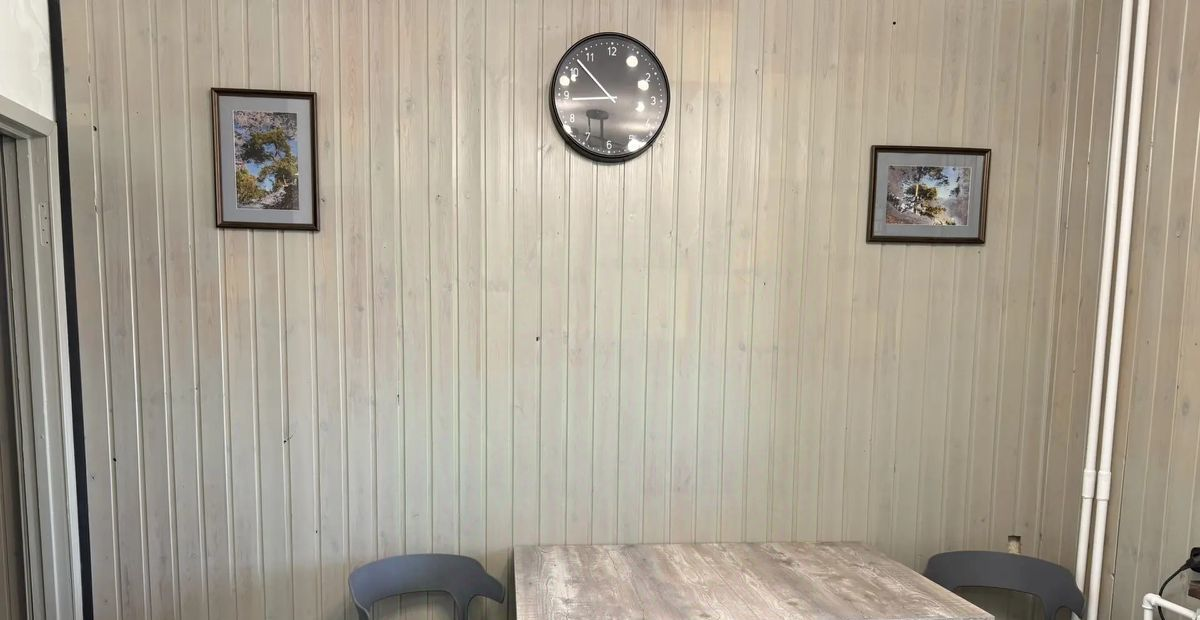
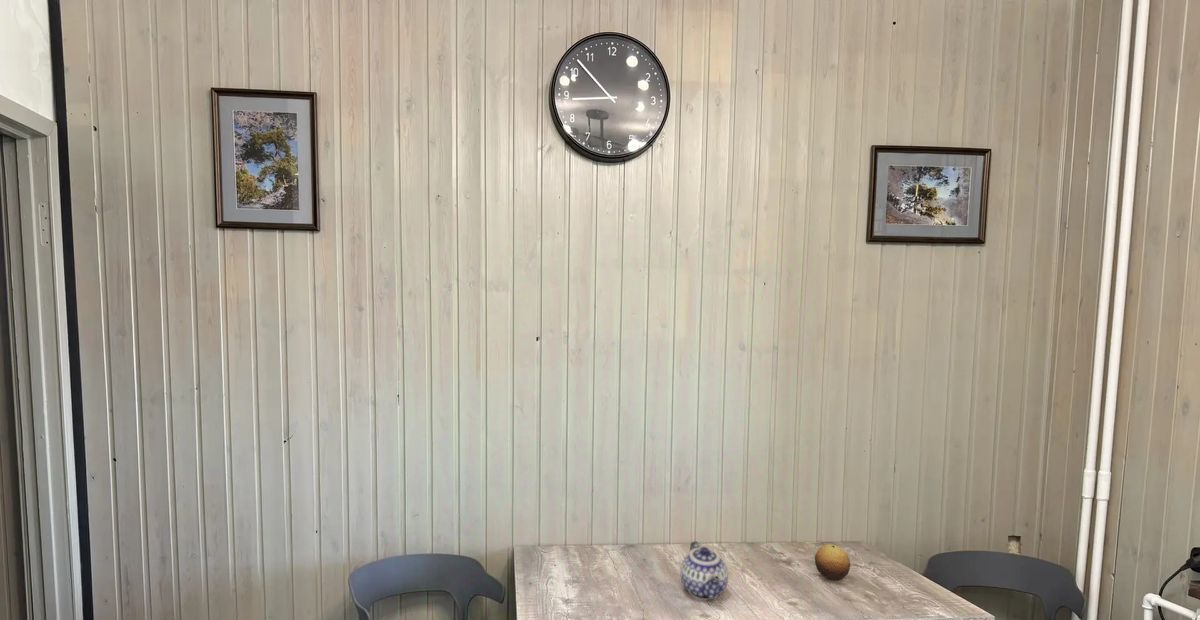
+ fruit (832, 561)
+ teapot (704, 569)
